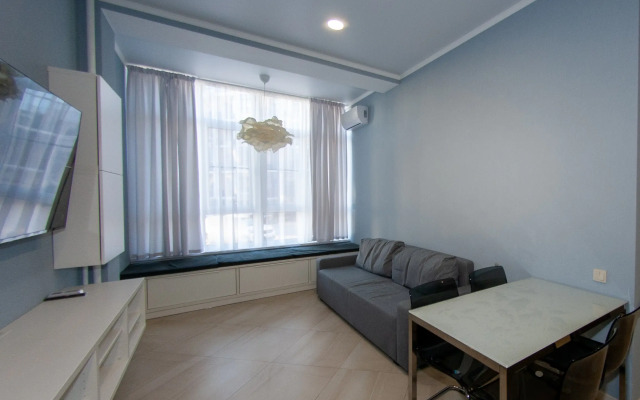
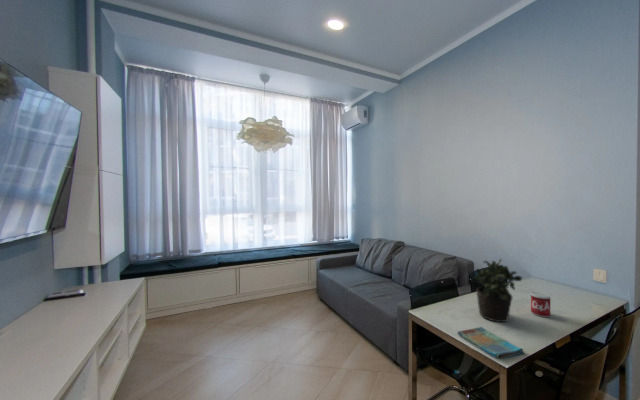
+ potted plant (496, 288)
+ beverage can (540, 304)
+ dish towel (488, 340)
